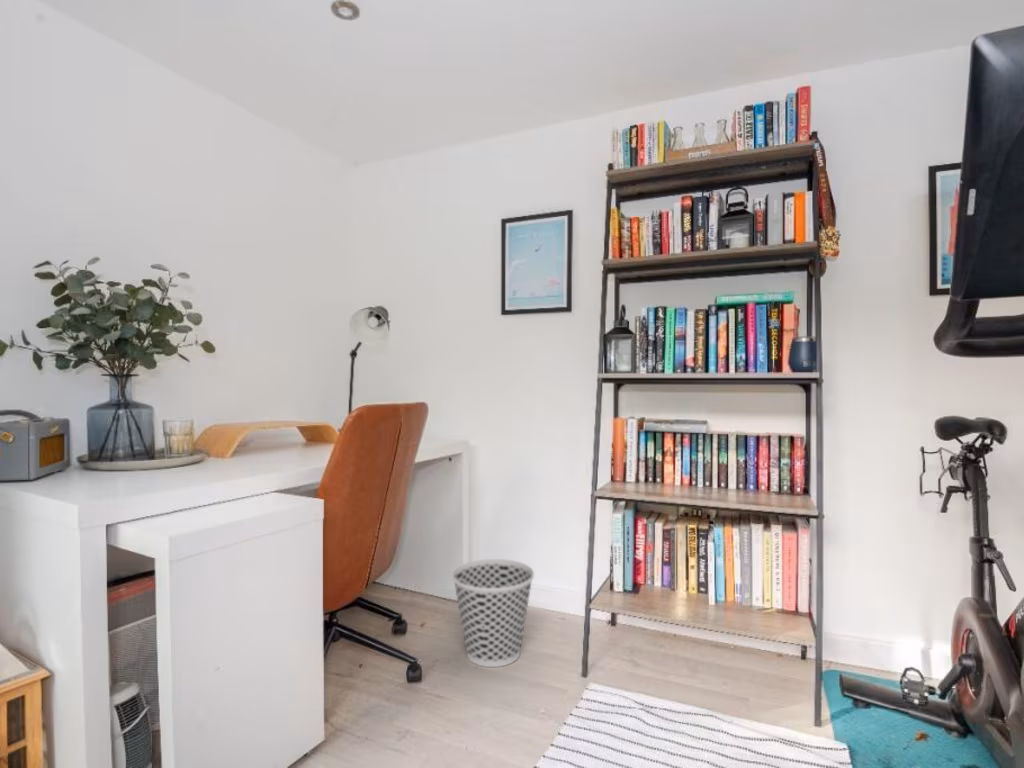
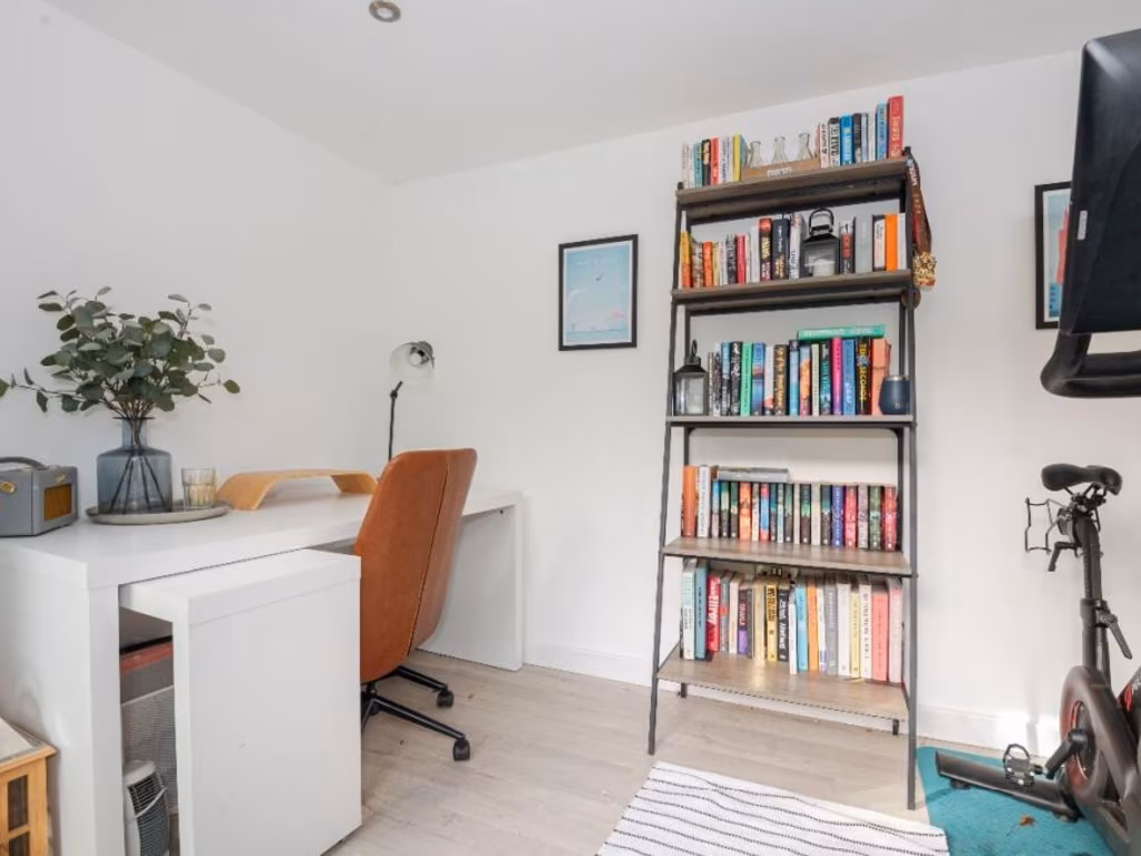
- wastebasket (493, 612)
